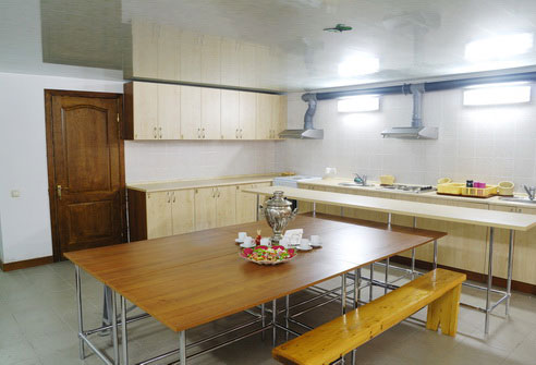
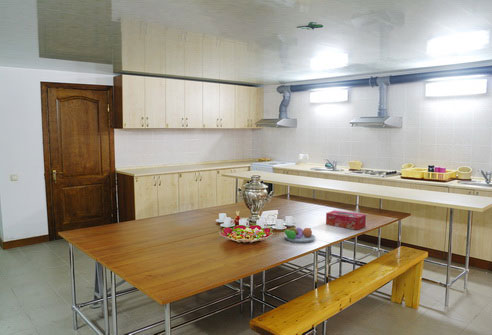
+ fruit bowl (298, 233)
+ tissue box (345, 219)
